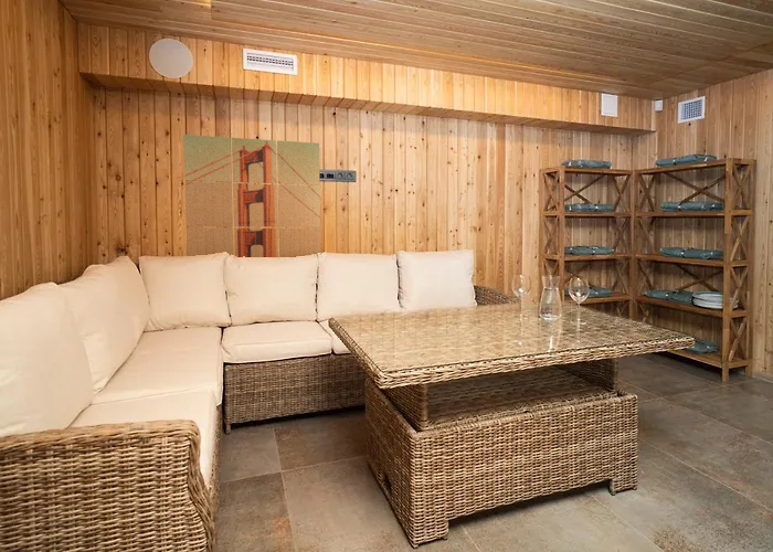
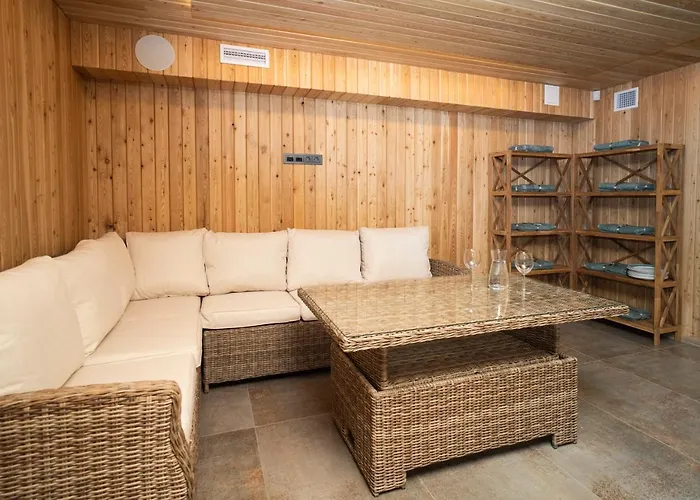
- wall art (255, 205)
